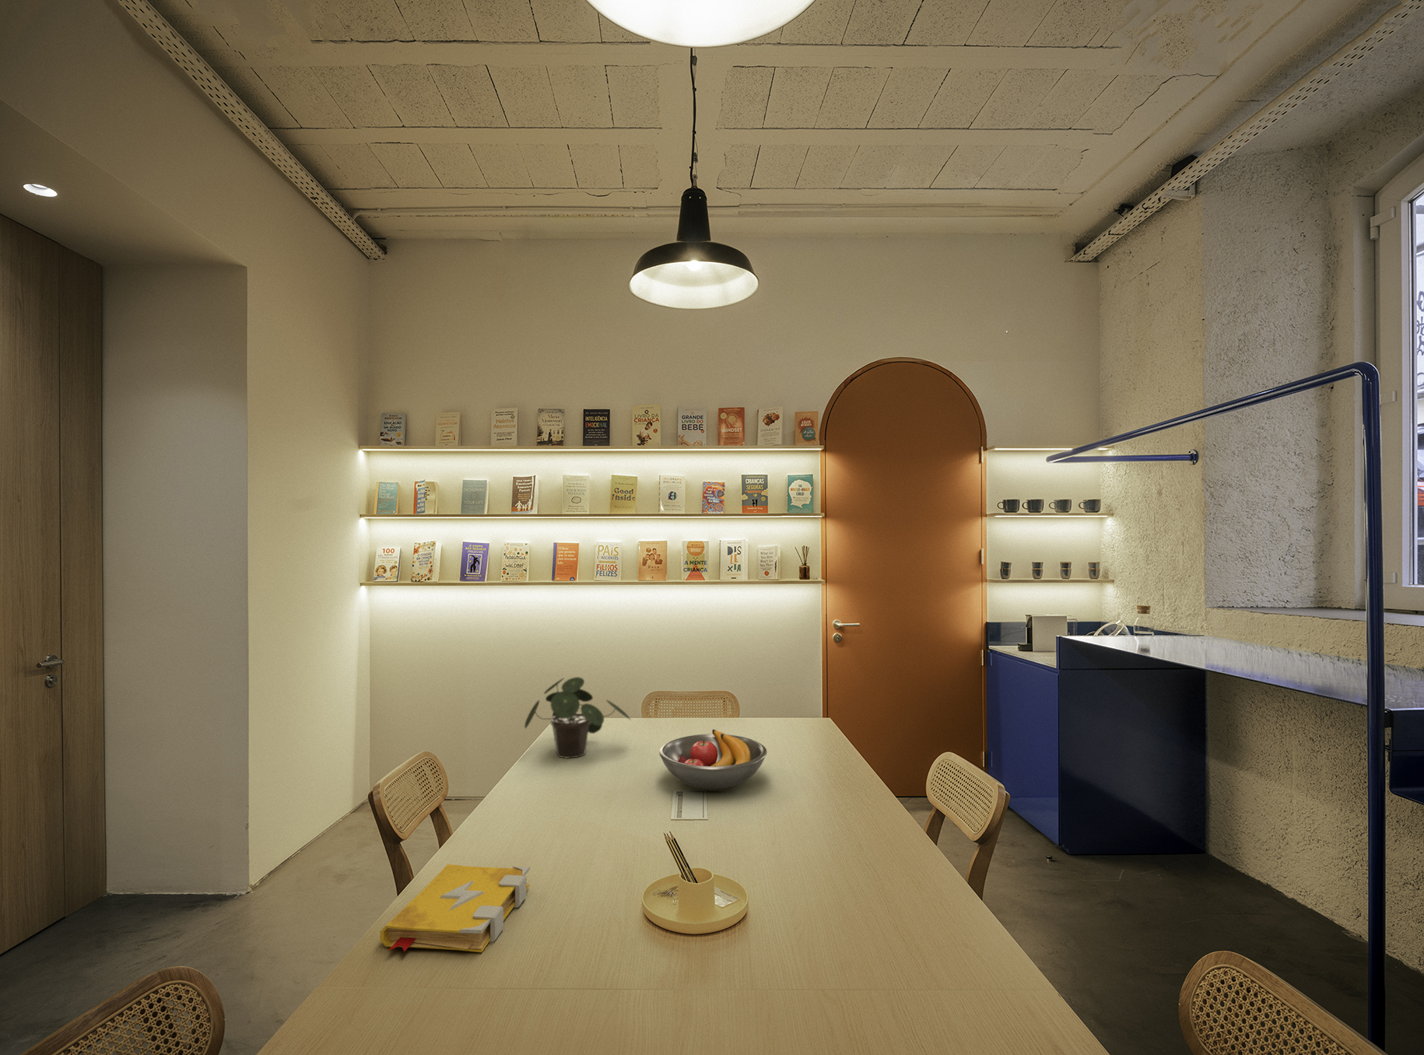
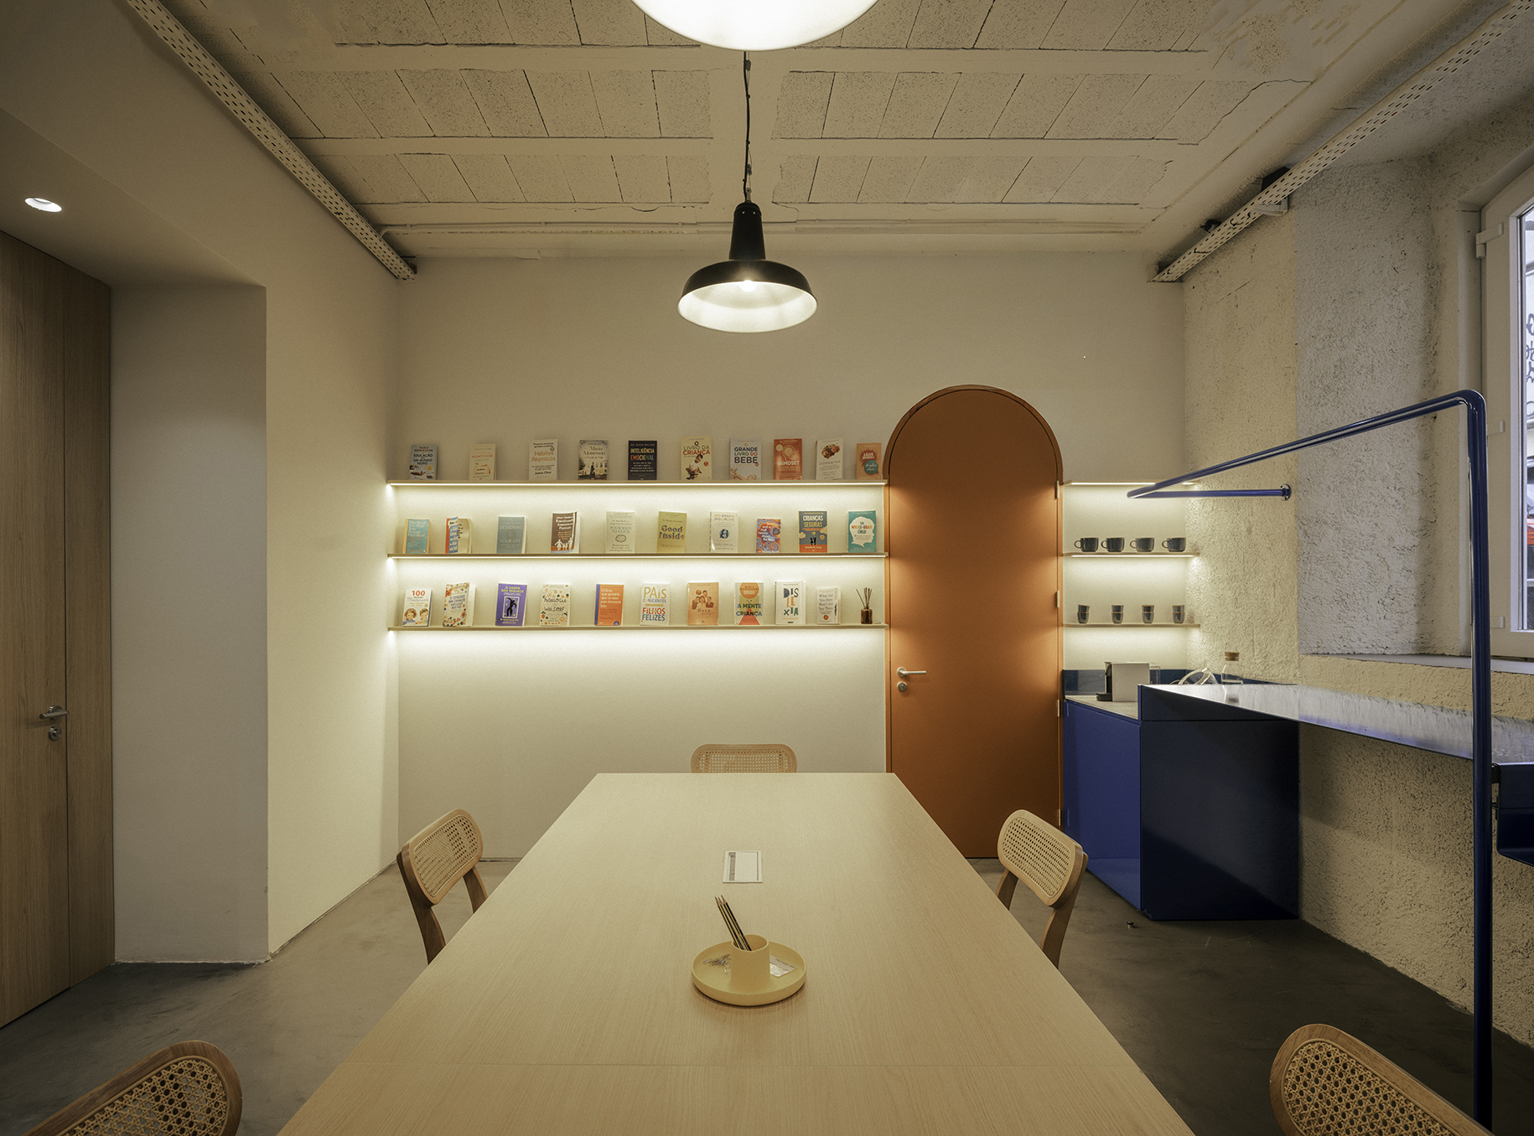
- spell book (460, 907)
- potted plant (574, 715)
- fruit bowl (713, 761)
